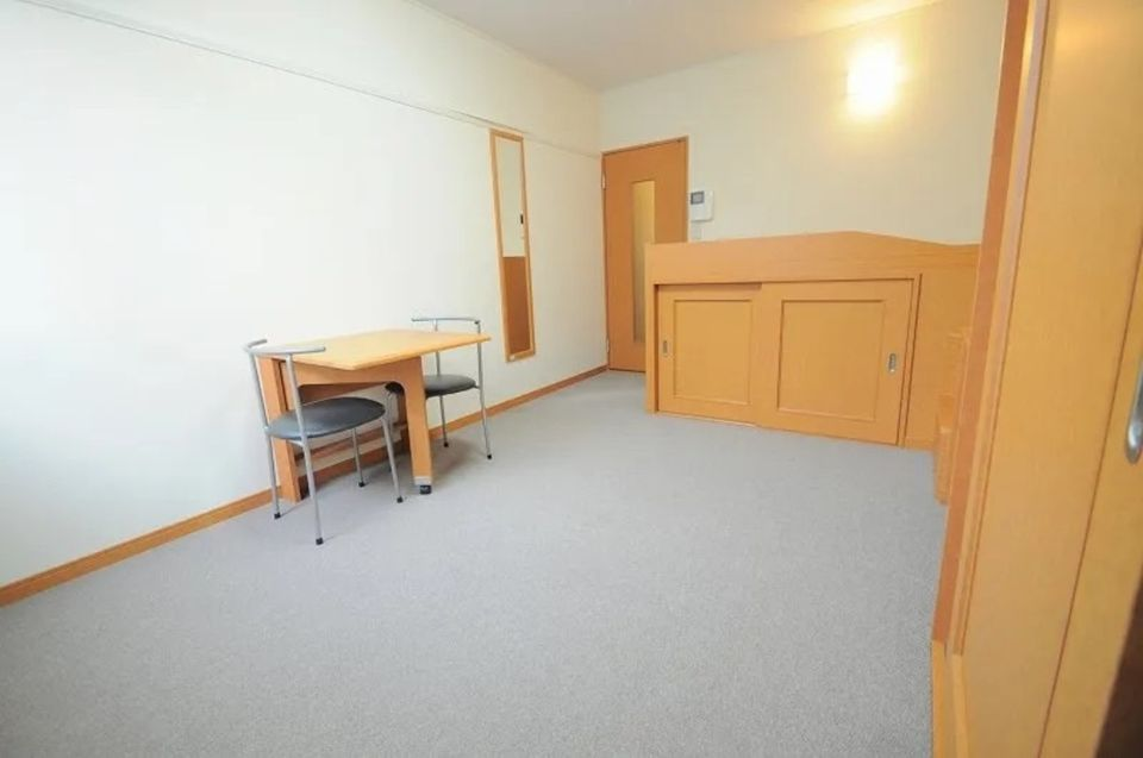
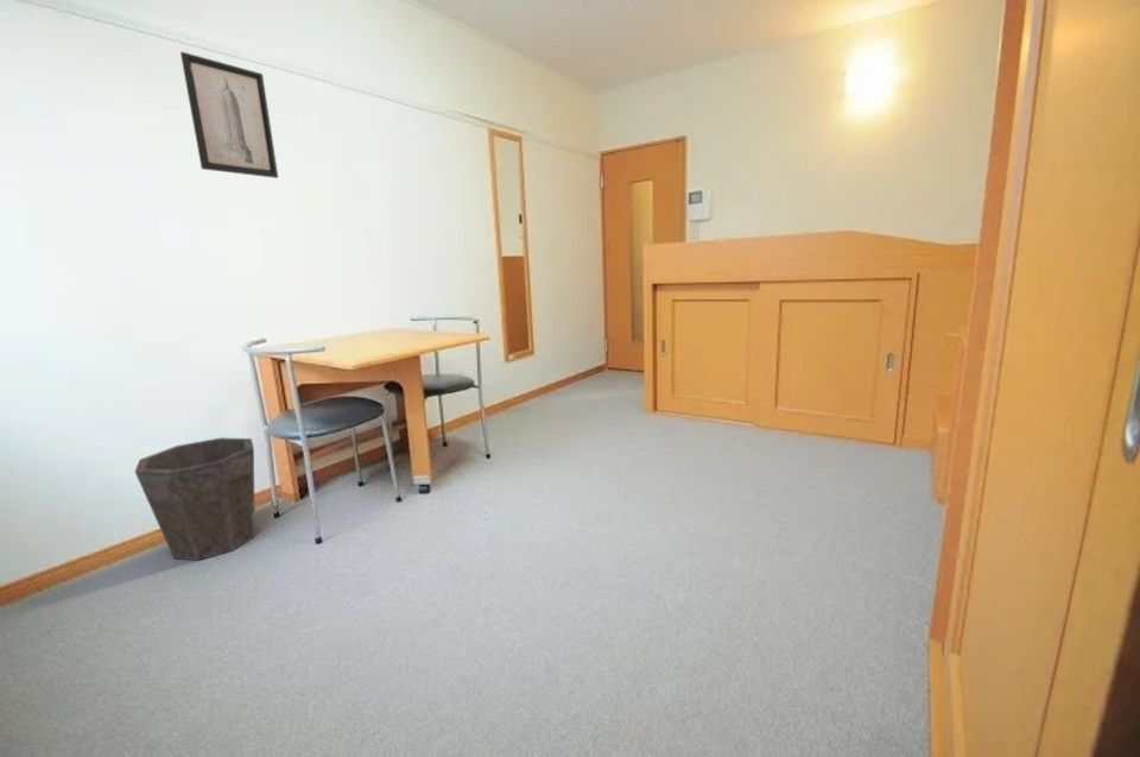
+ waste bin (207, 498)
+ wall art (233, 119)
